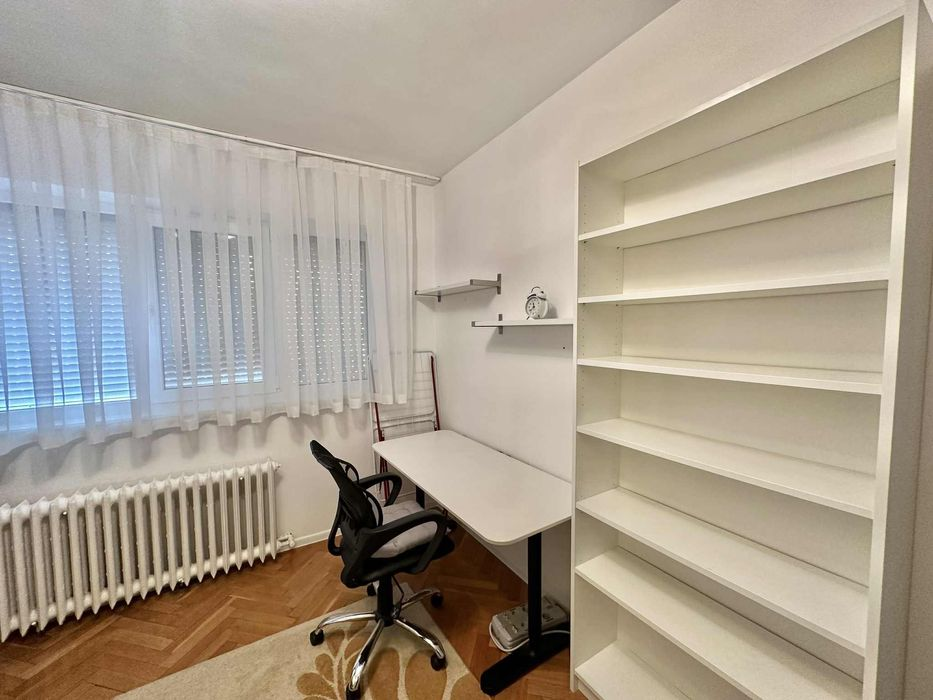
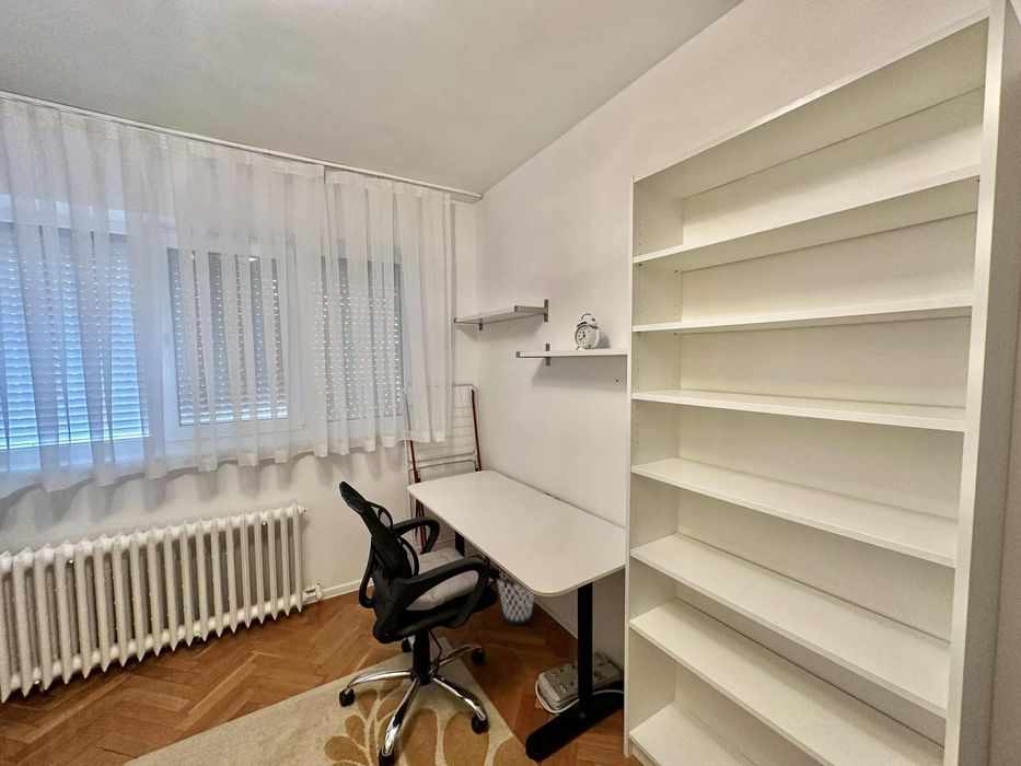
+ wastebasket (517, 592)
